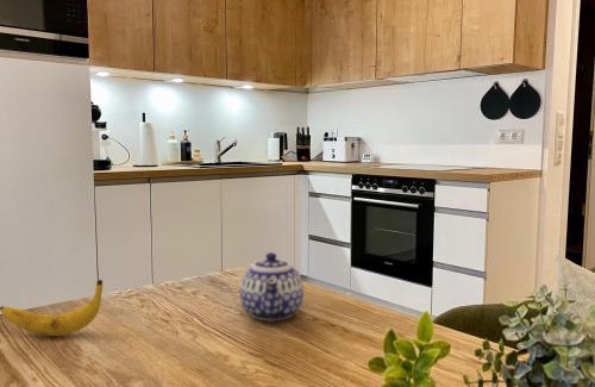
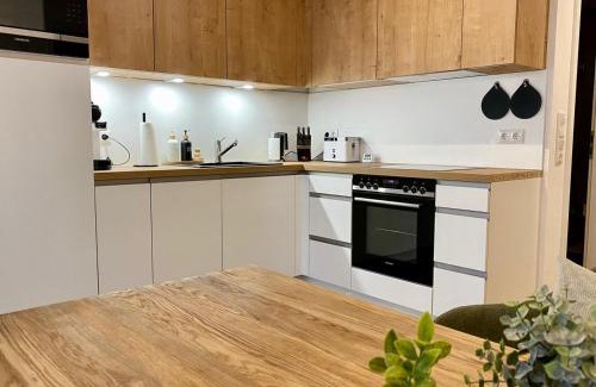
- teapot (271, 283)
- banana (51, 314)
